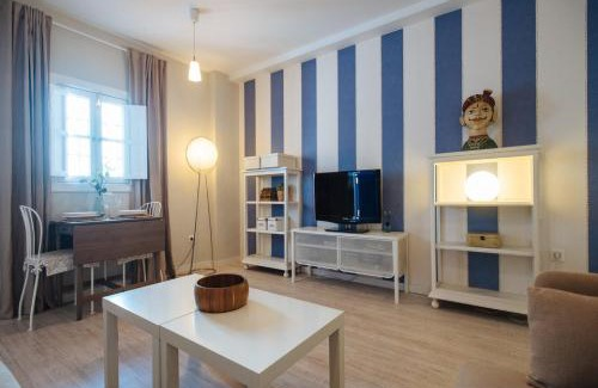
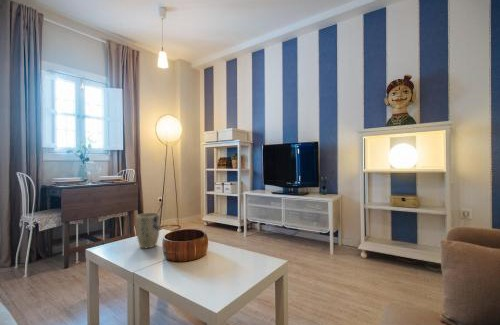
+ plant pot (148, 230)
